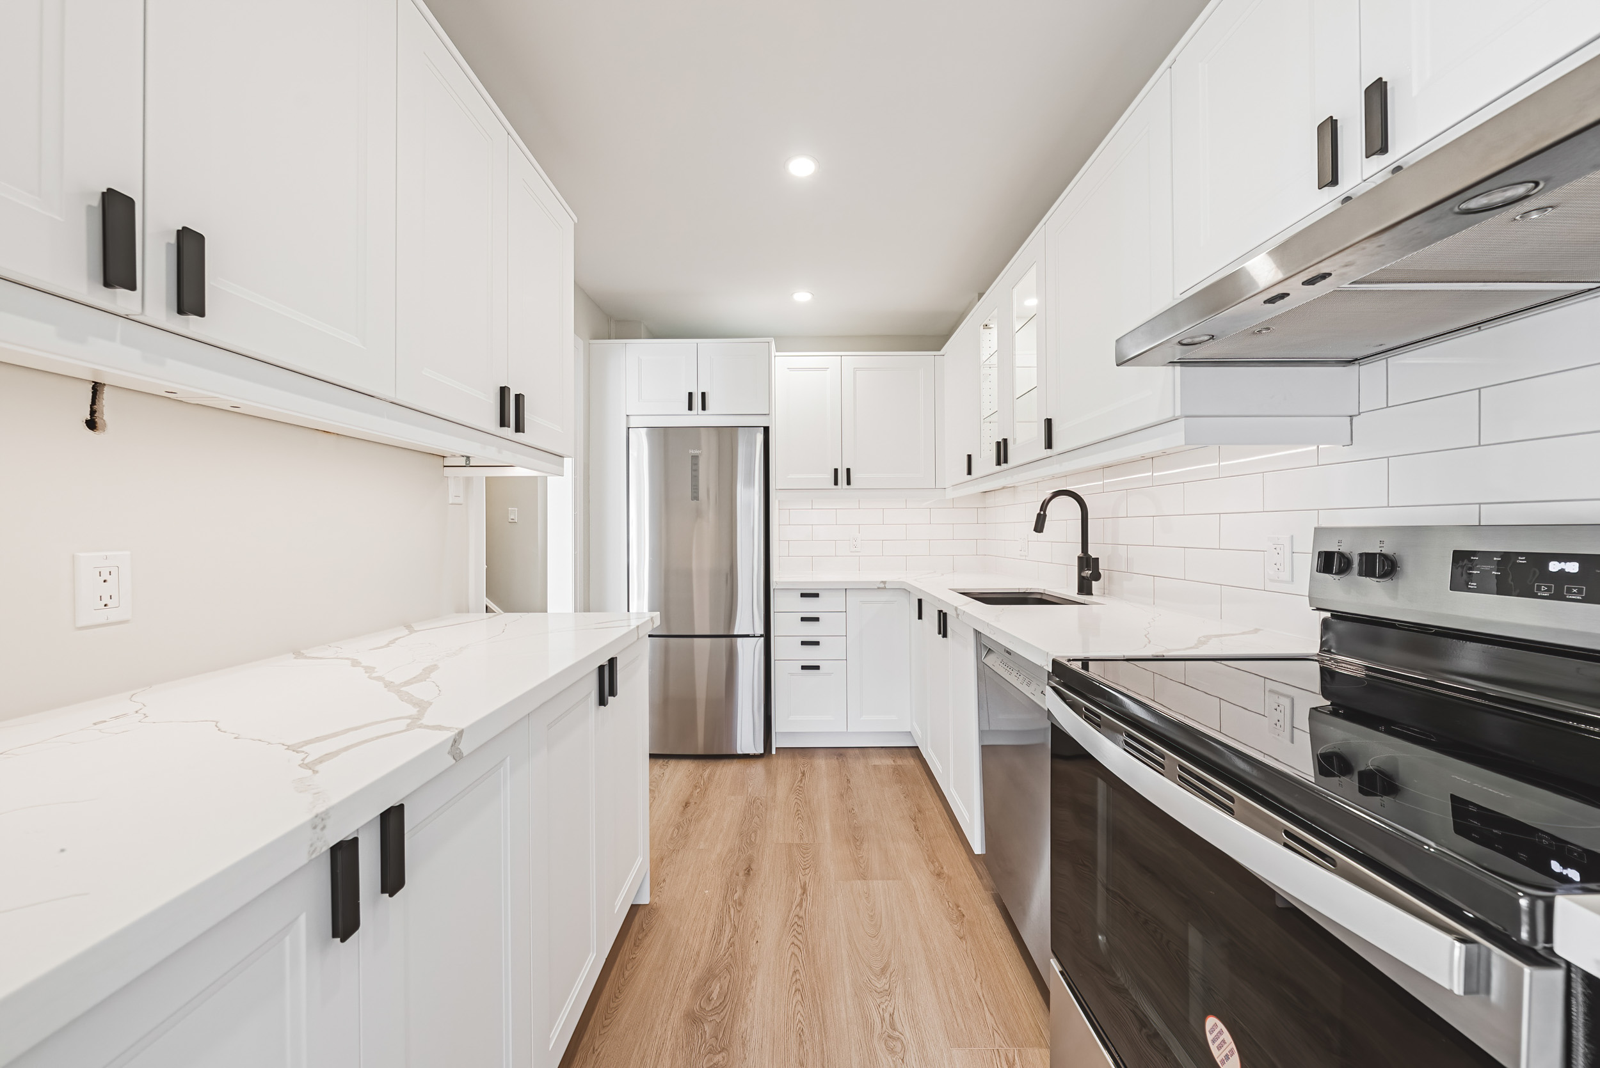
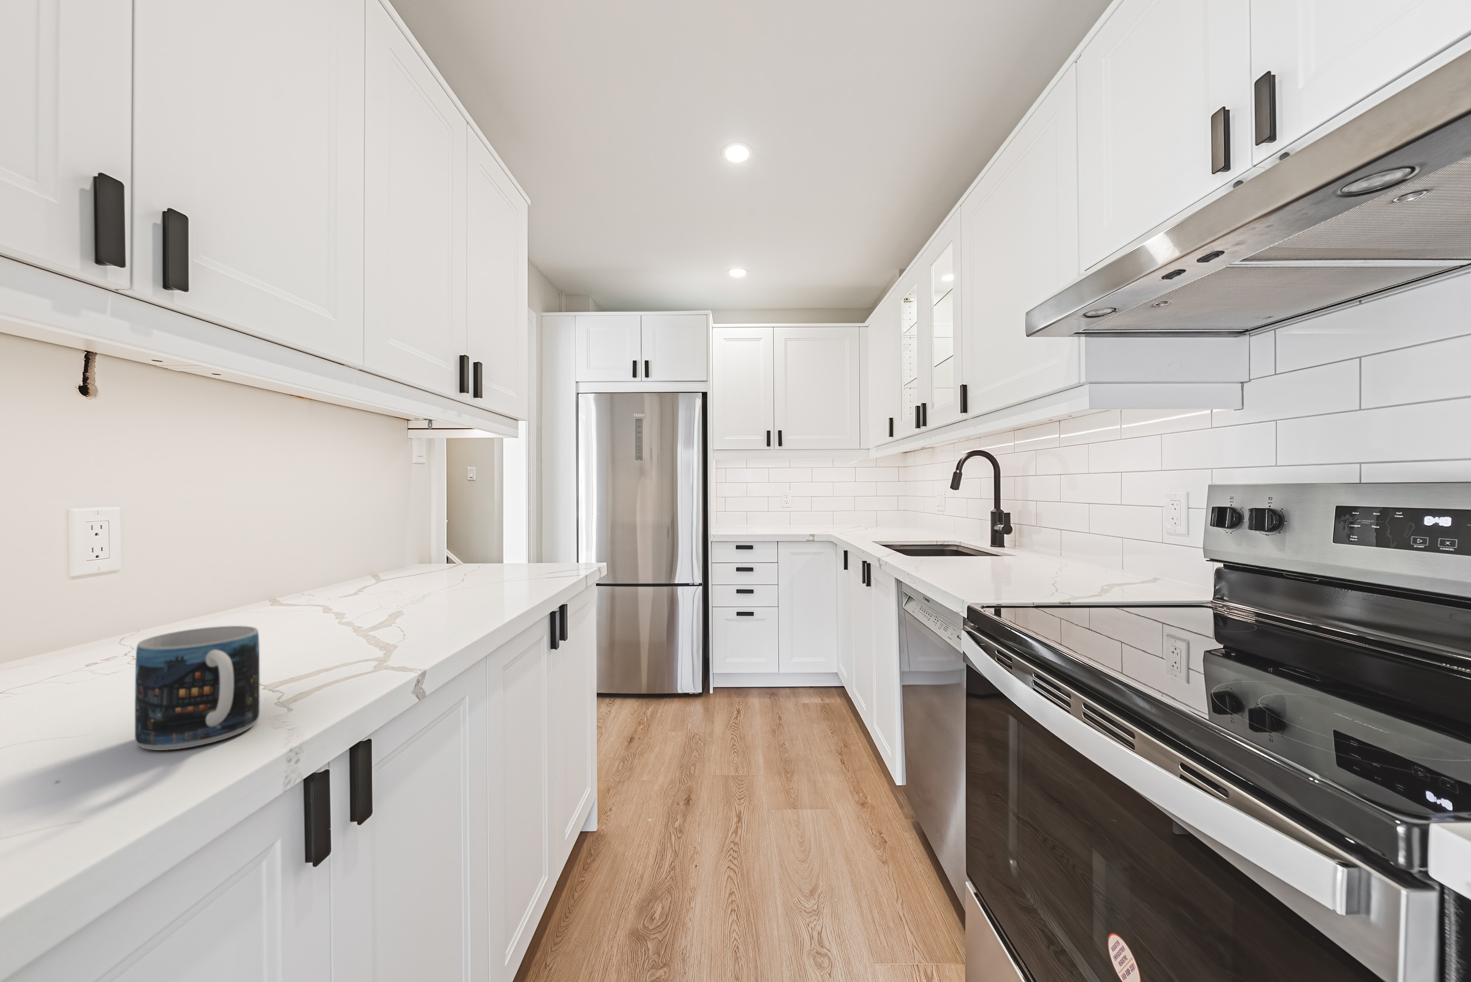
+ mug (206, 688)
